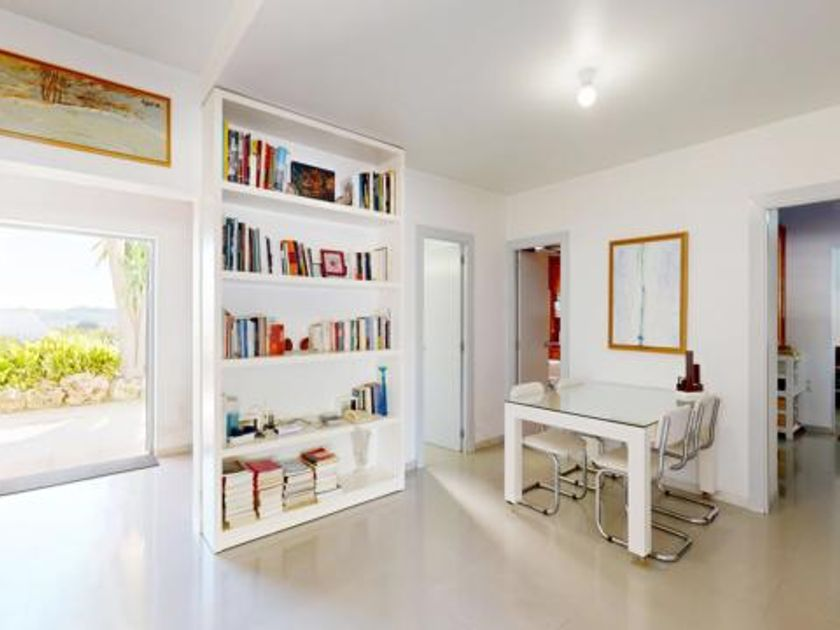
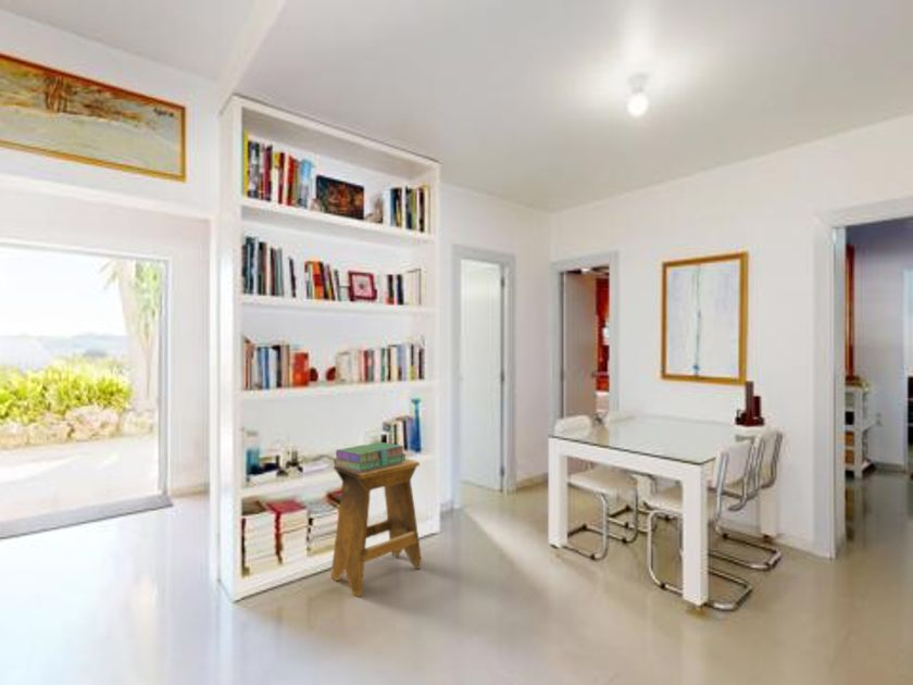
+ stool (379, 522)
+ stack of books (371, 456)
